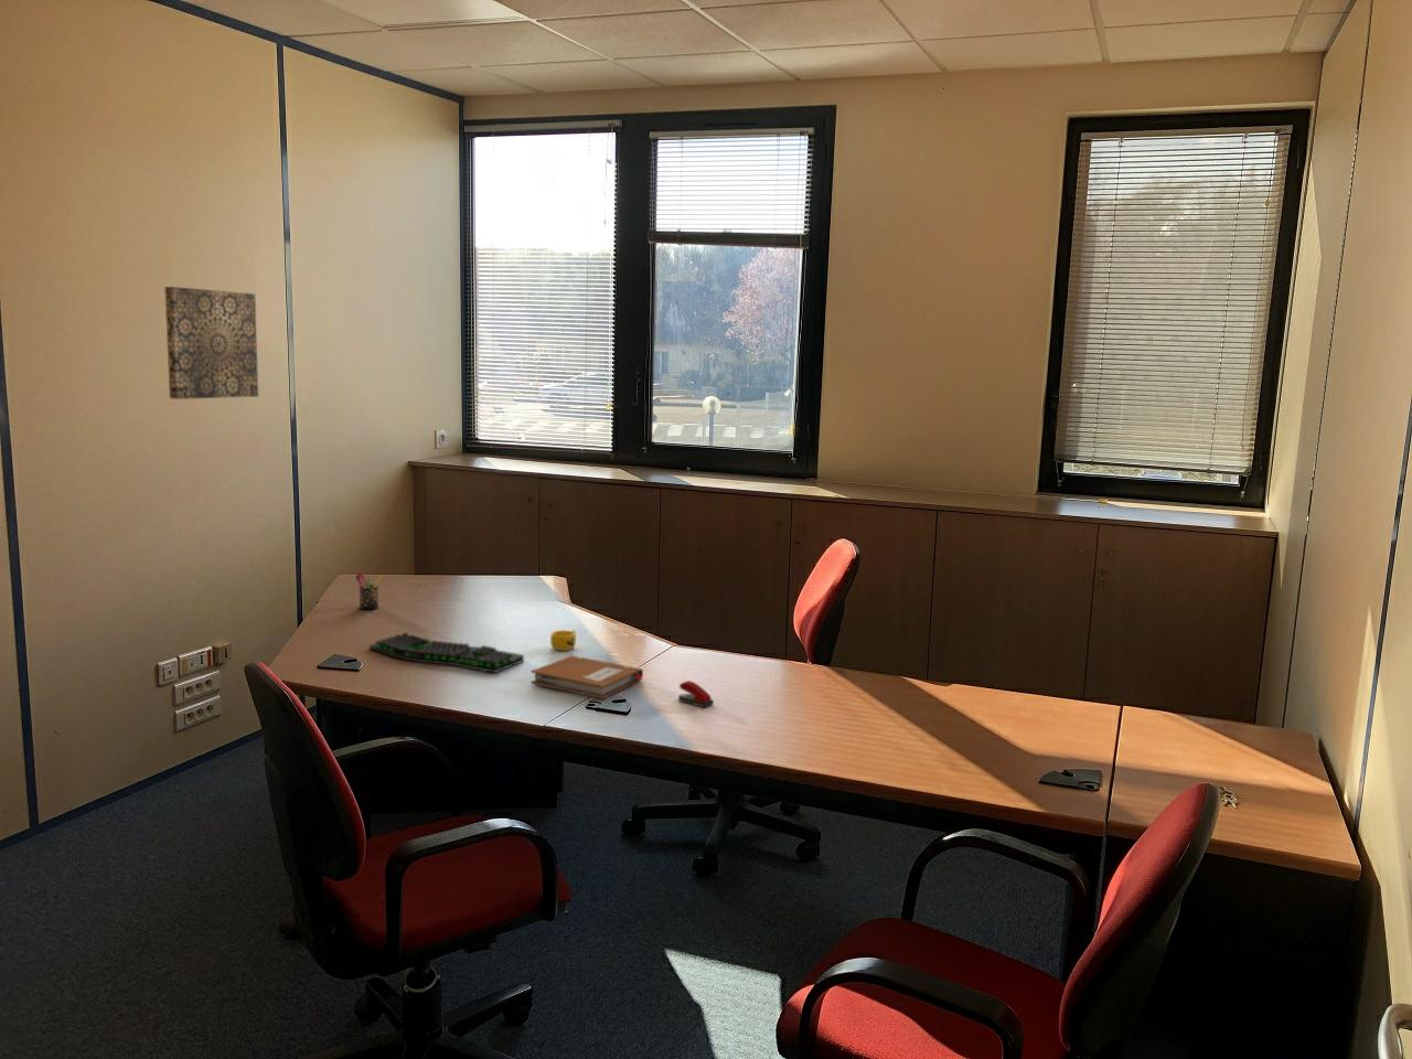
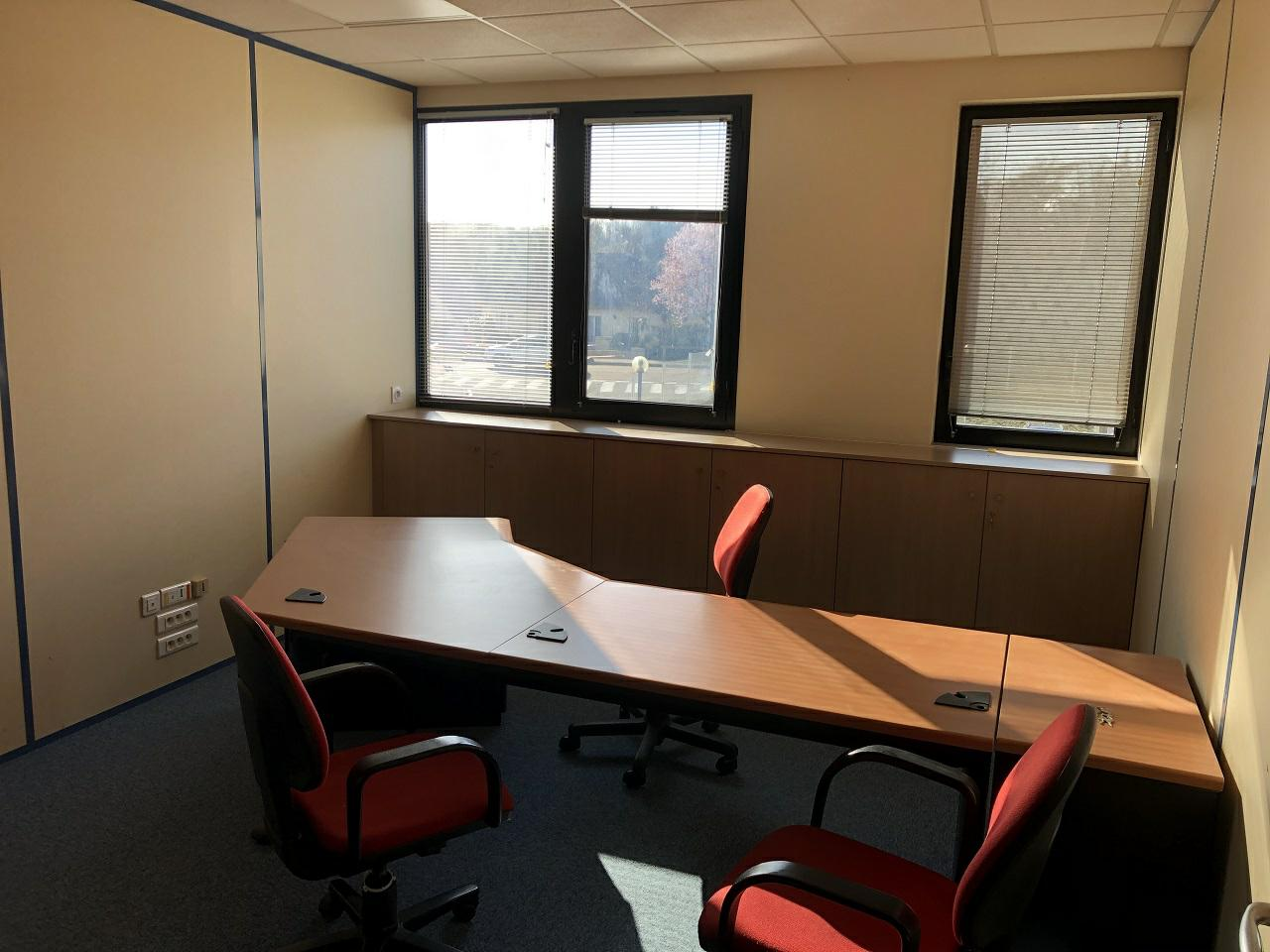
- stapler (694, 693)
- cup (565, 639)
- keyboard (443, 651)
- pen holder (367, 590)
- wall art (212, 344)
- notebook (589, 675)
